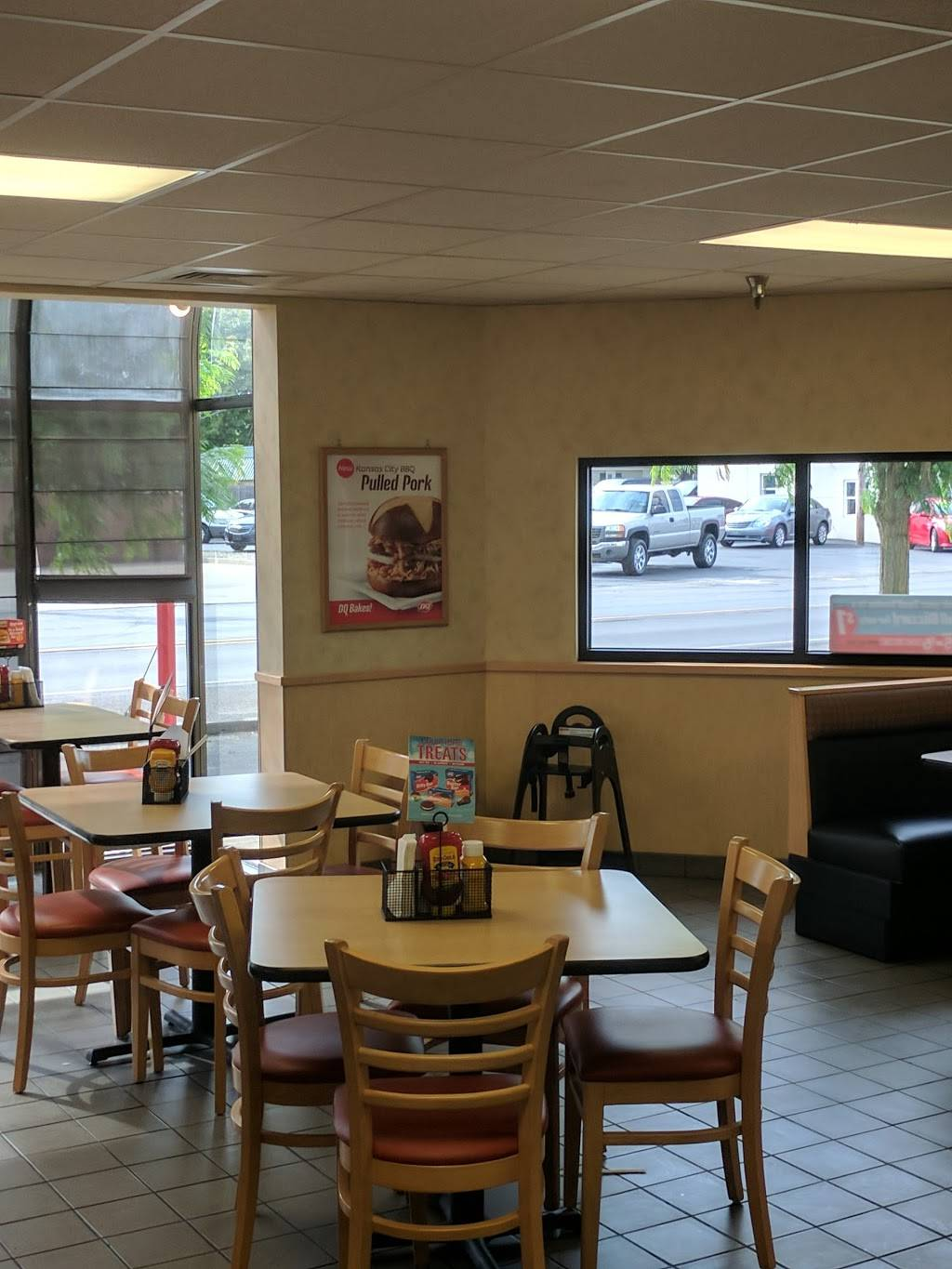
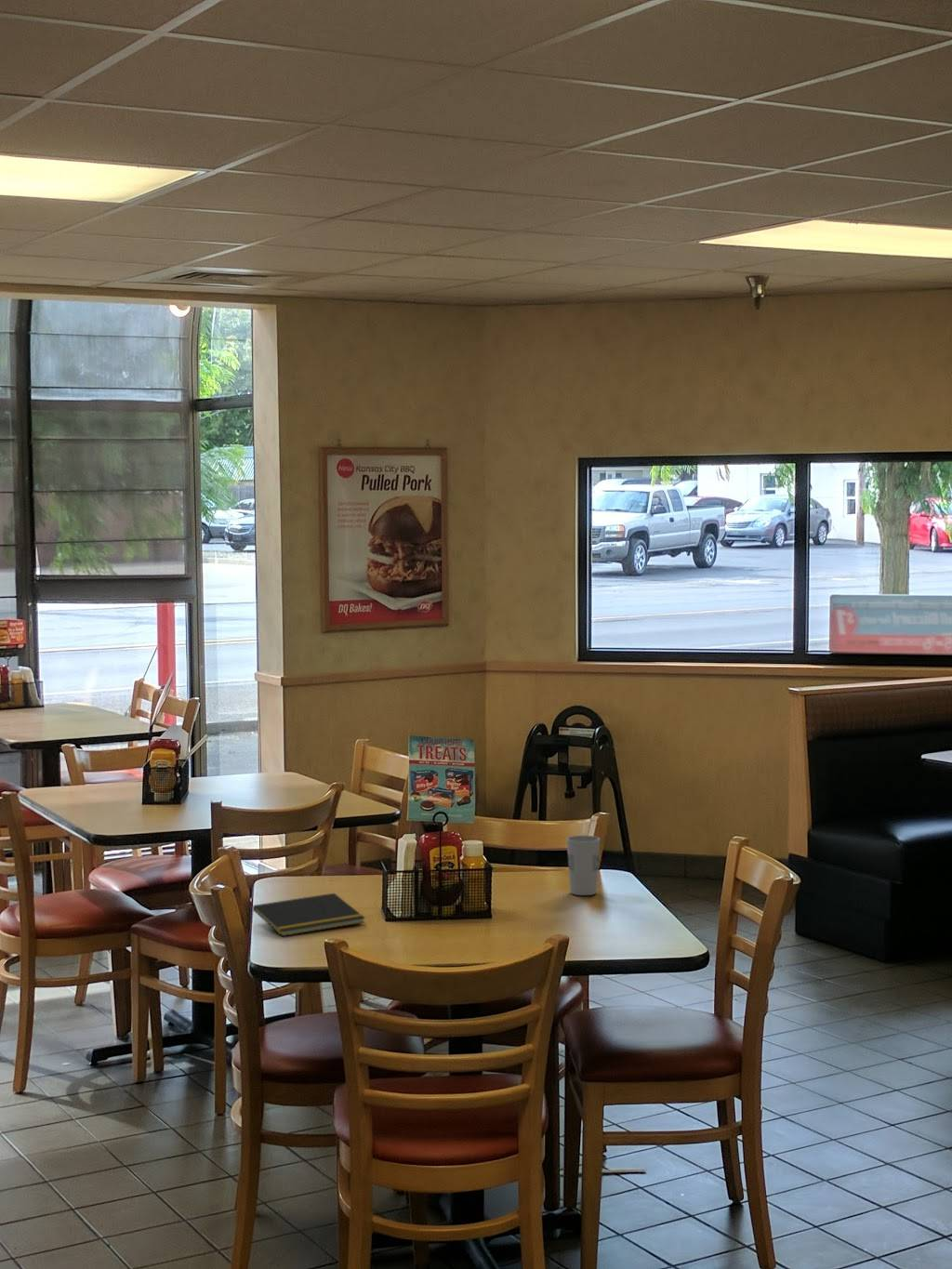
+ cup (583, 866)
+ notepad (309, 914)
